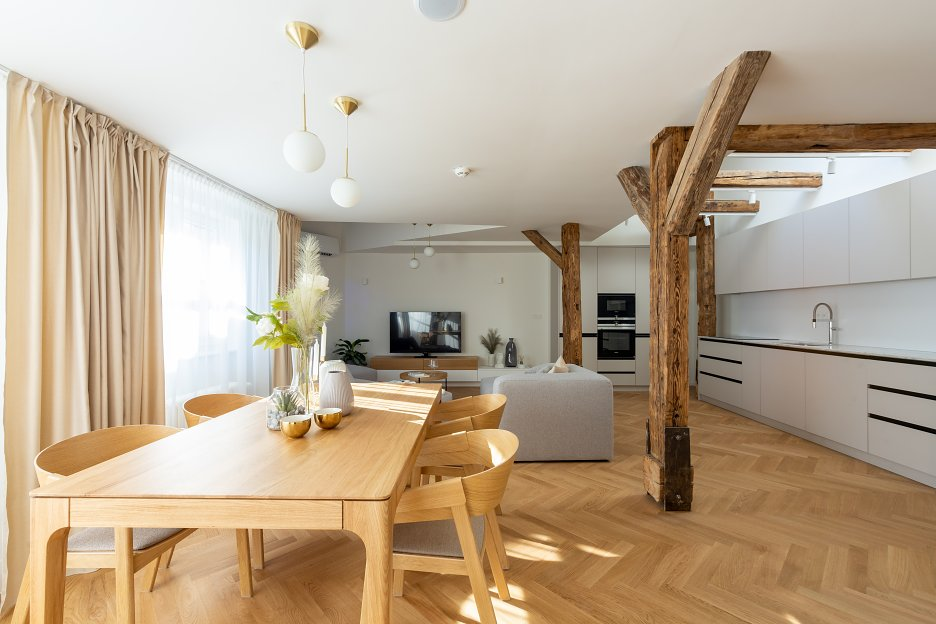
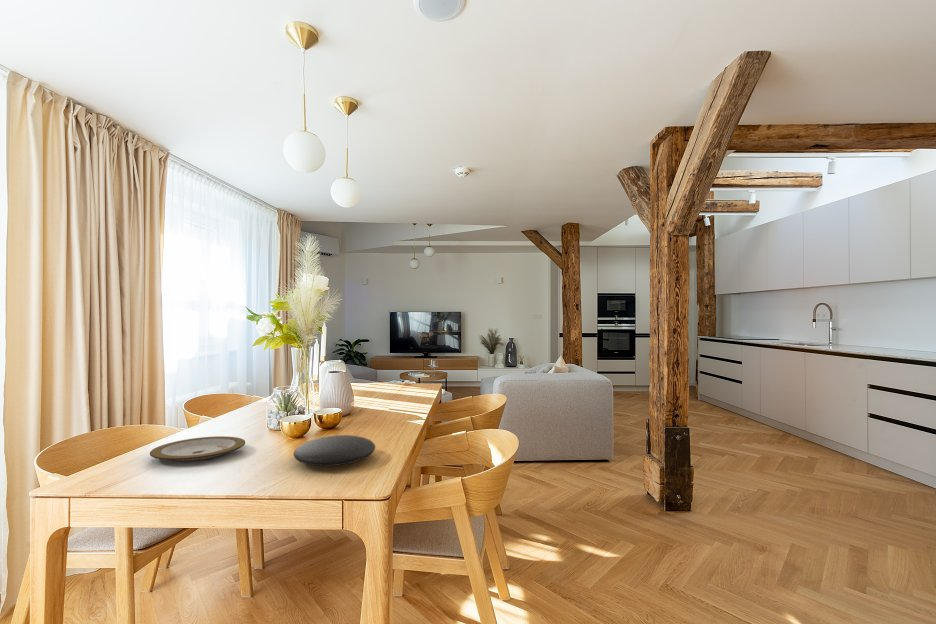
+ plate (335, 449)
+ plate (199, 449)
